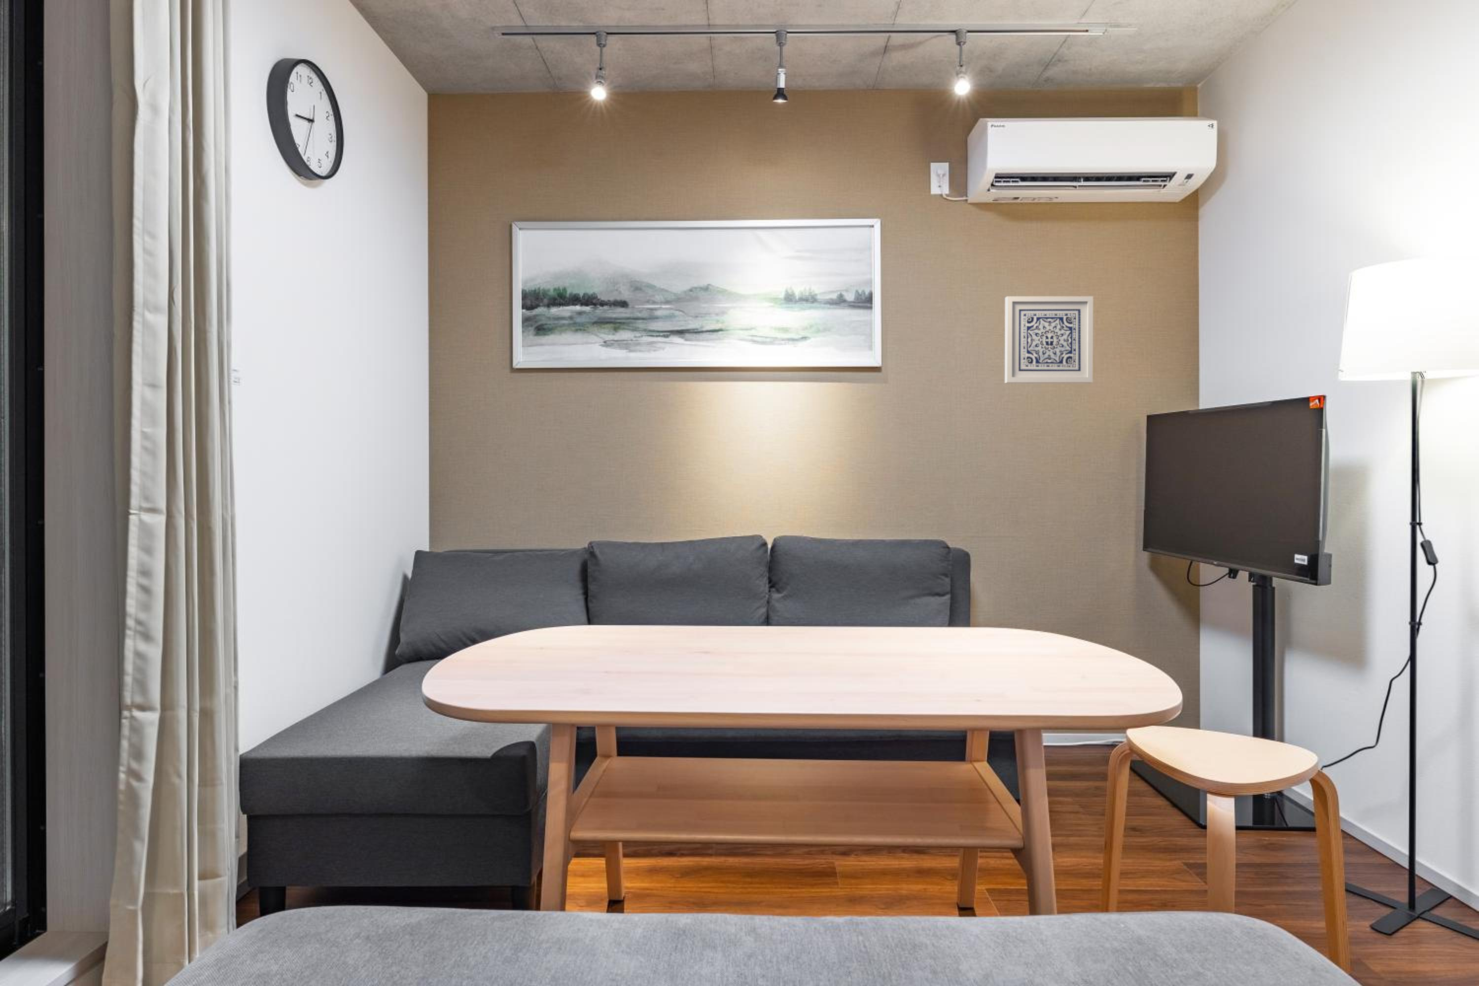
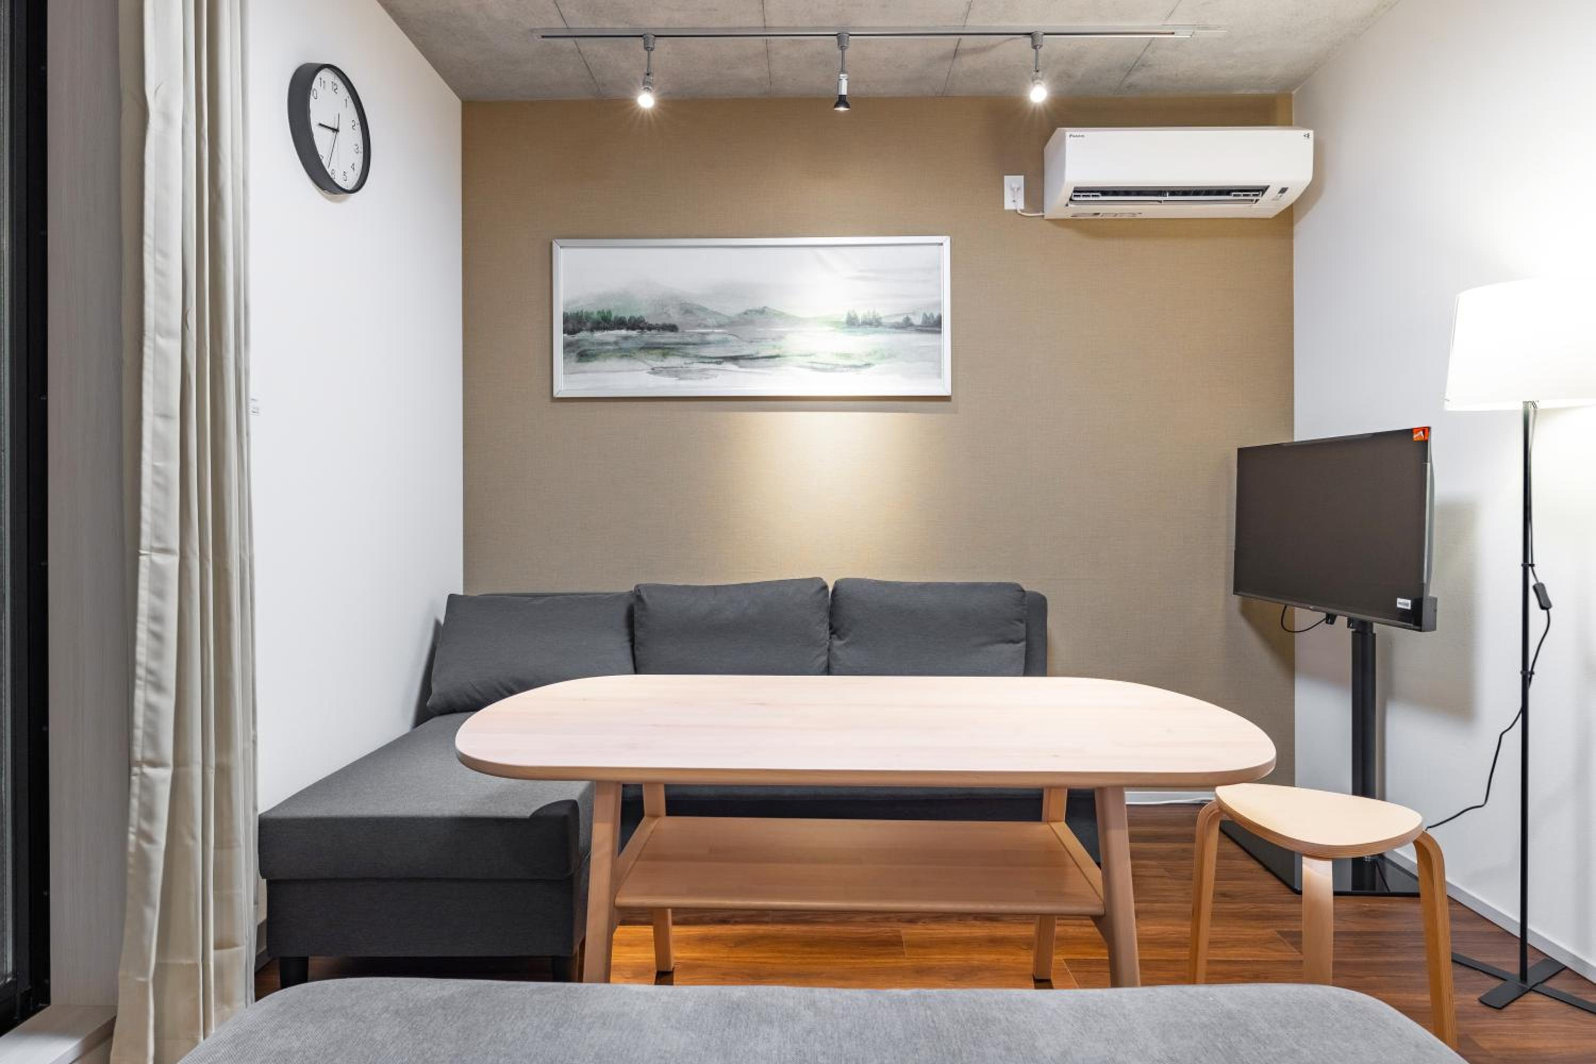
- wall art (1049, 340)
